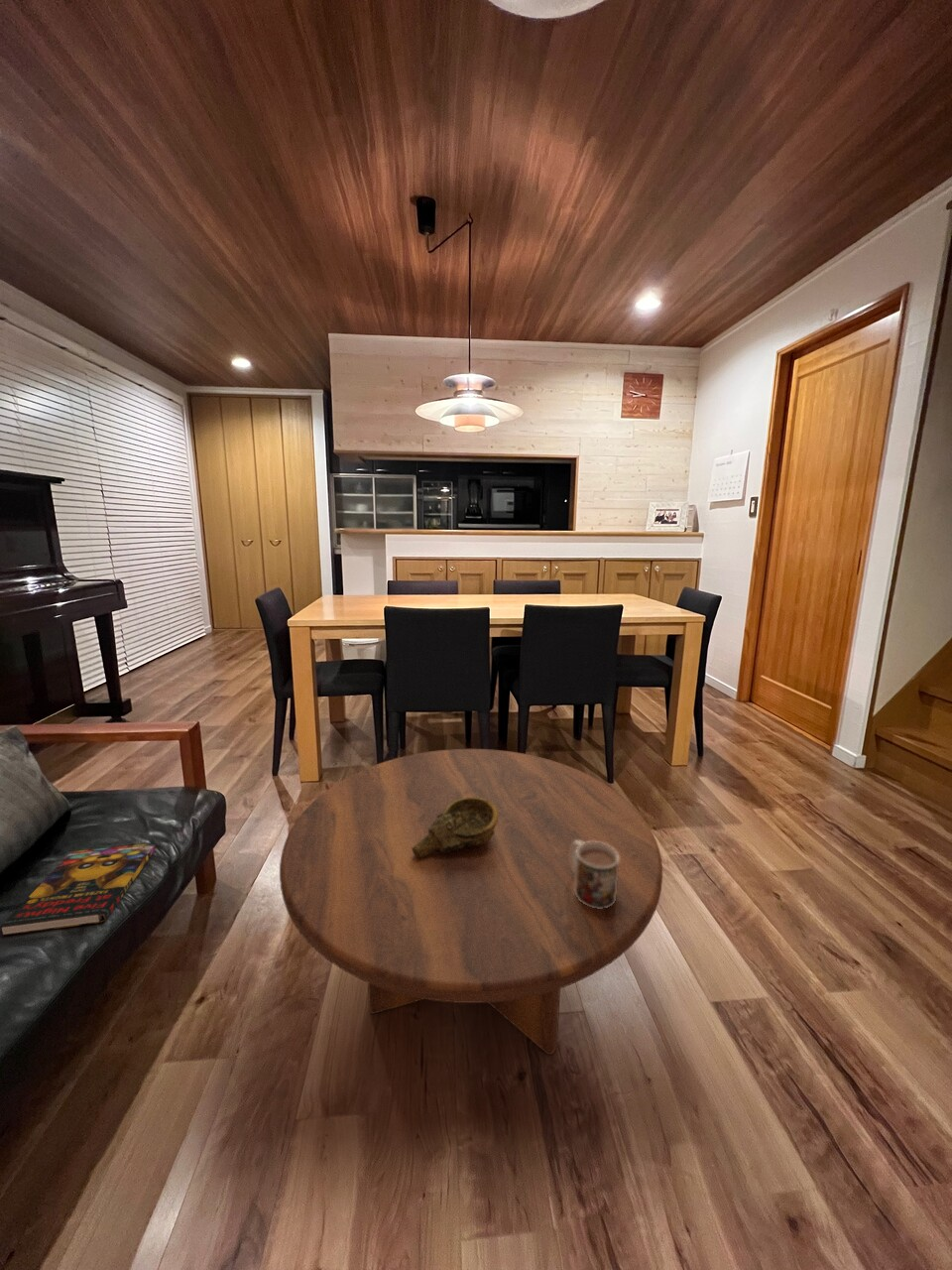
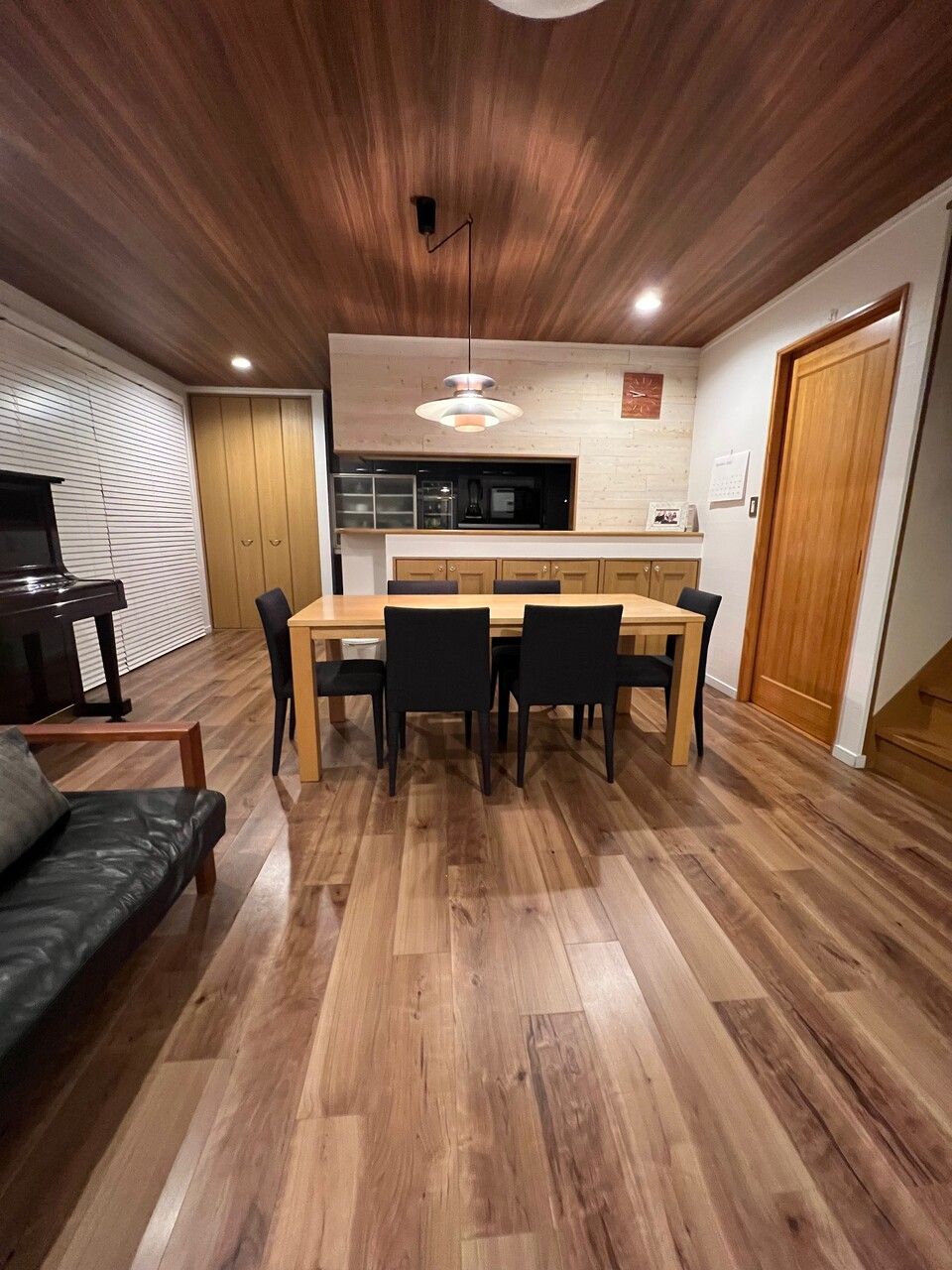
- decorative bowl (455, 826)
- mug (590, 867)
- book (87, 883)
- coffee table (471, 905)
